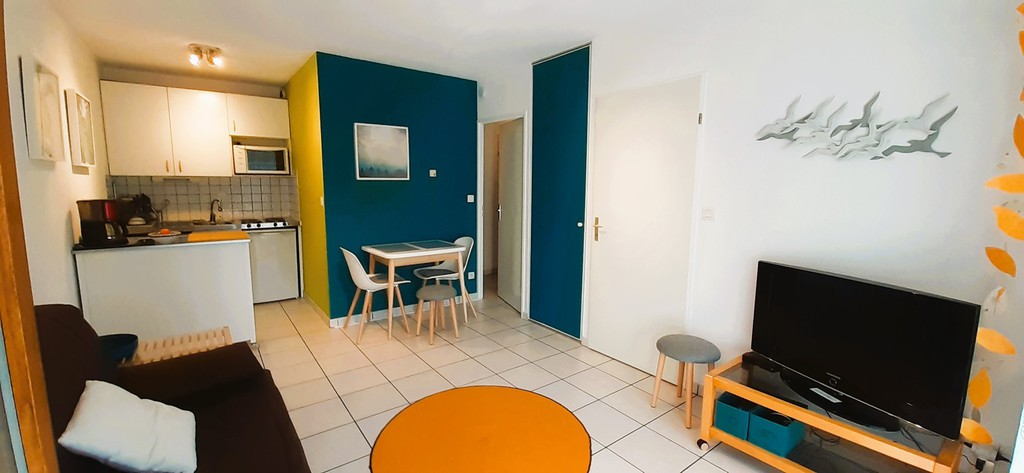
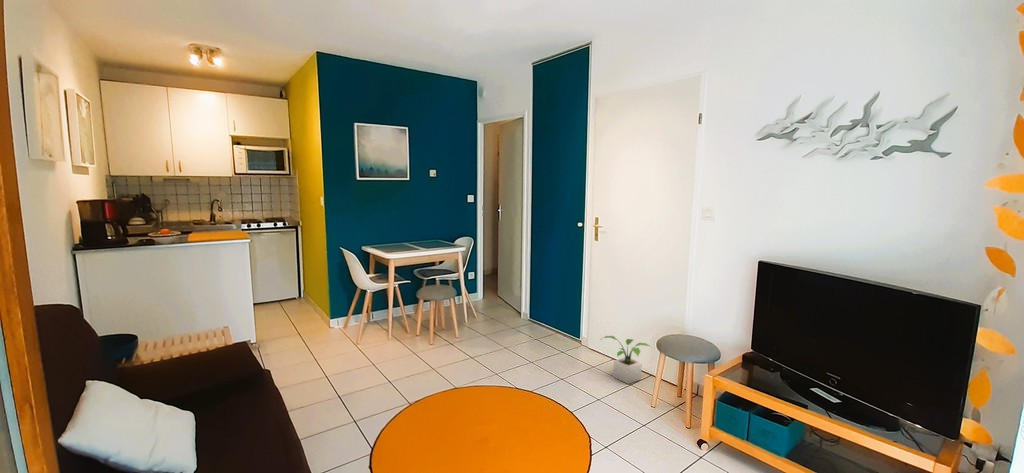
+ potted plant (625, 358)
